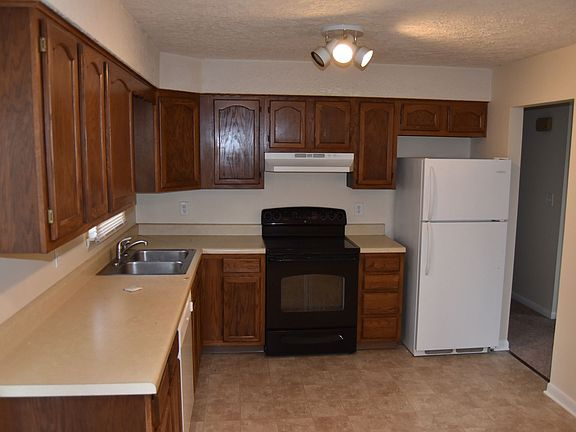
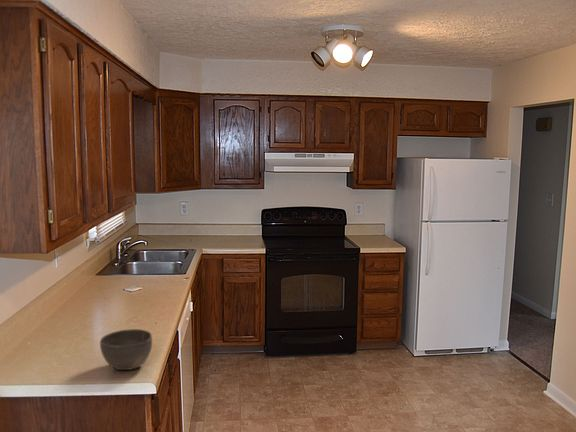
+ bowl (127, 351)
